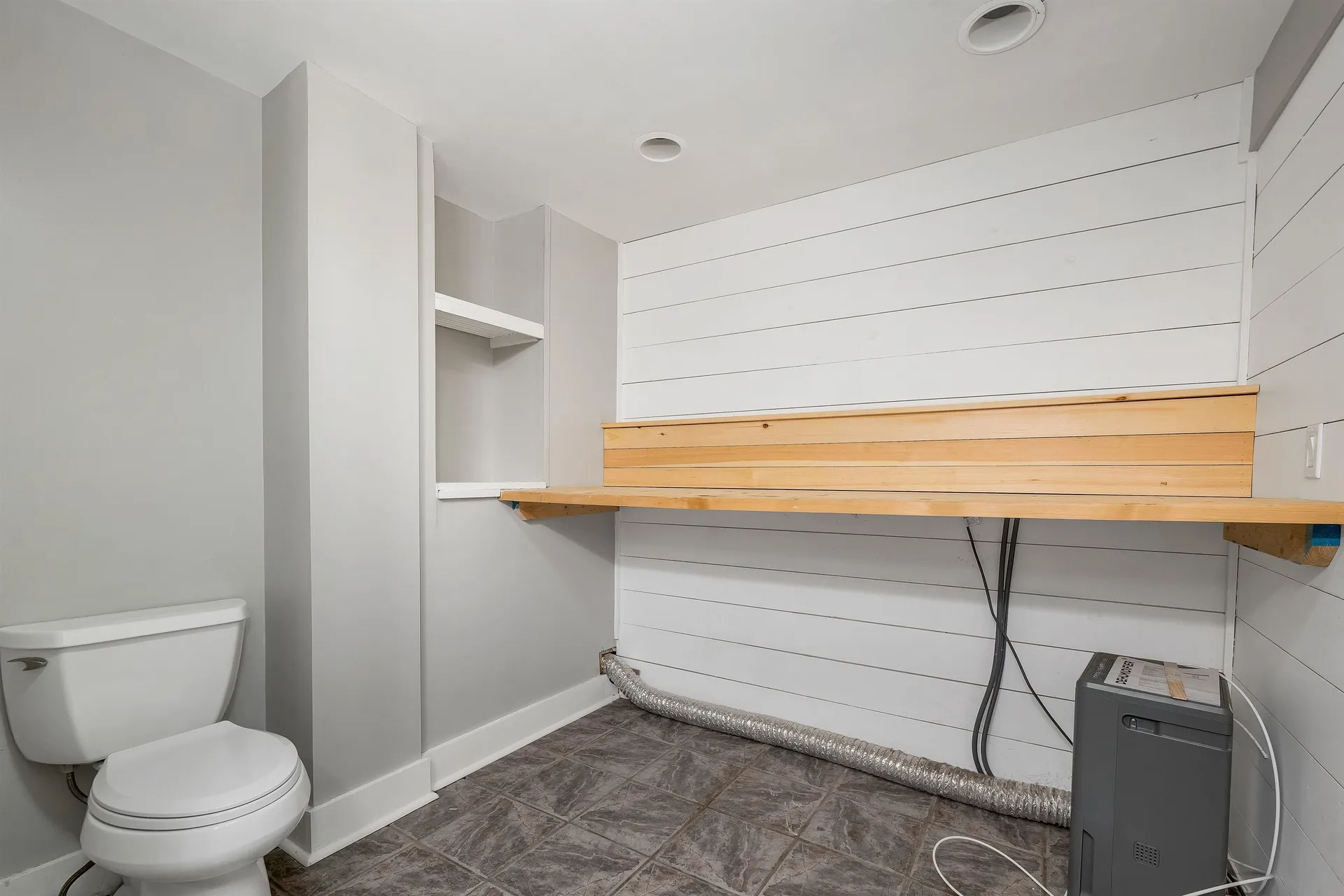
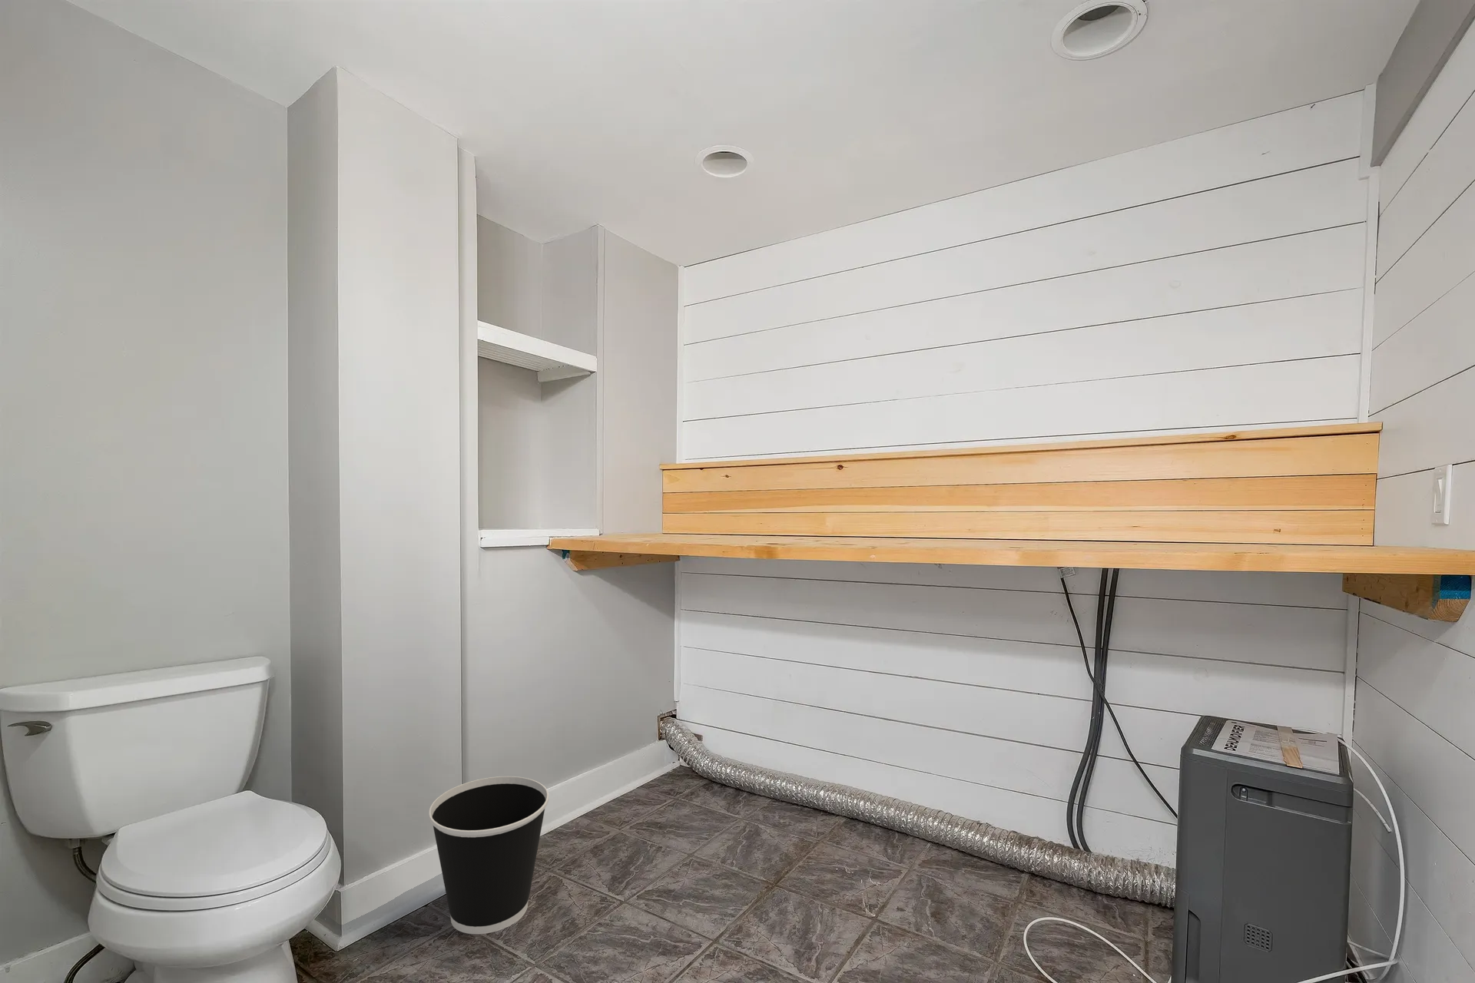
+ wastebasket (491, 856)
